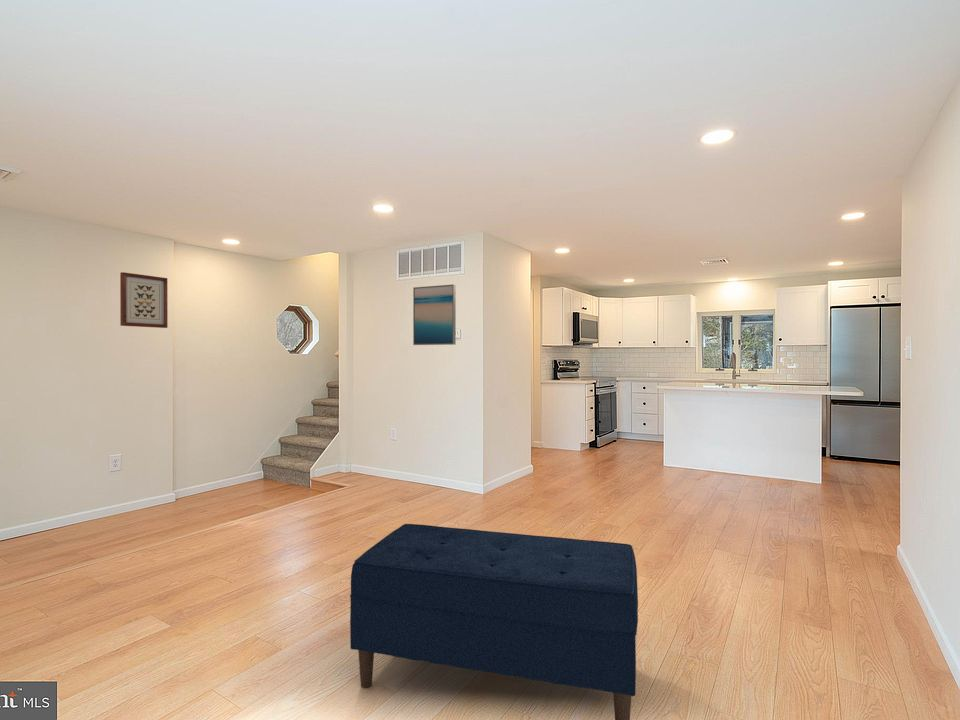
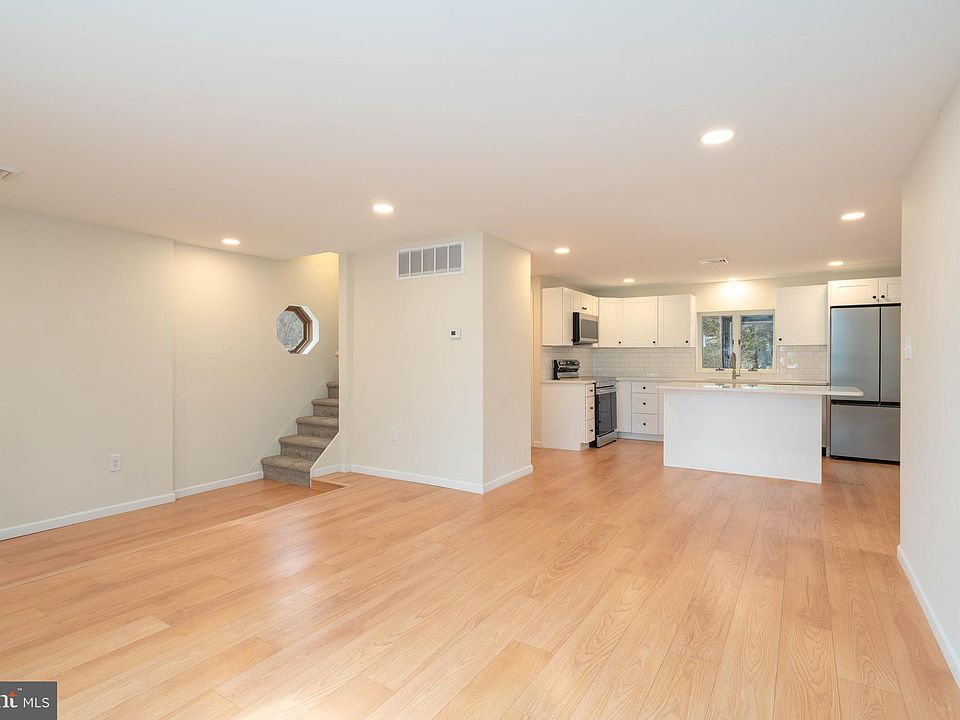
- wall art (434, 315)
- bench (498, 613)
- wall art (144, 301)
